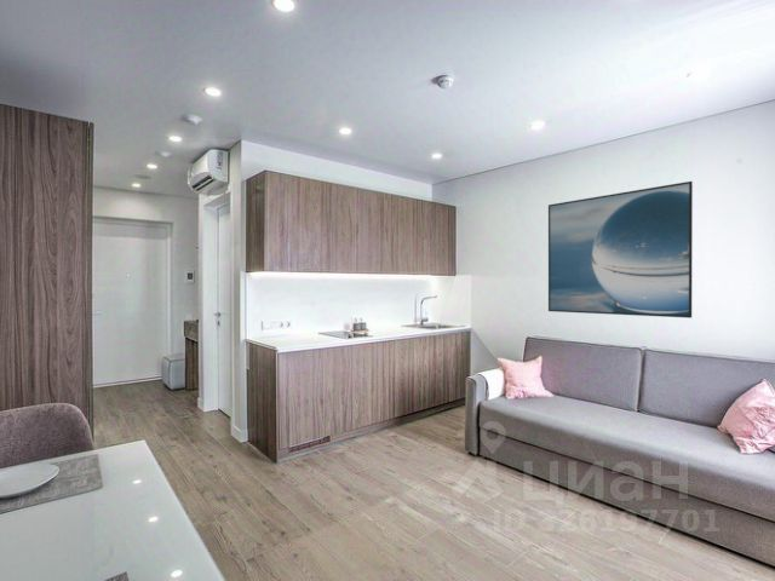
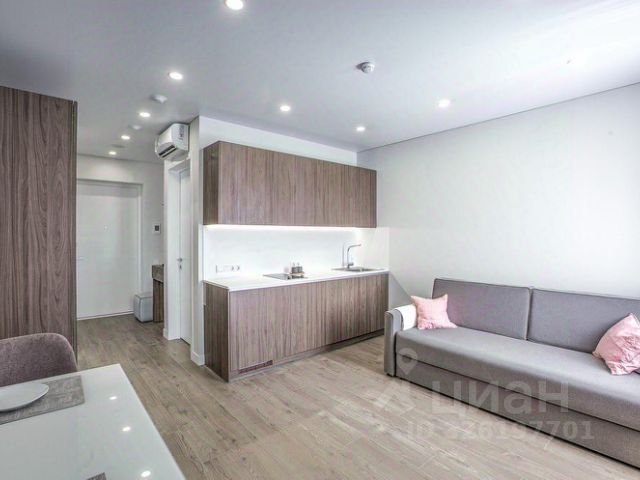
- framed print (610, 254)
